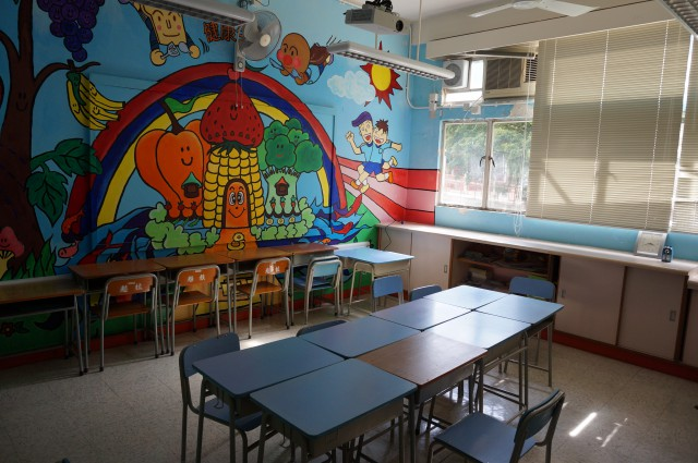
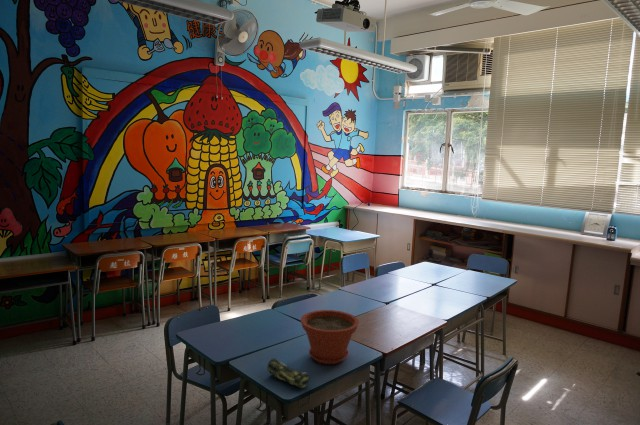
+ pencil case (288, 373)
+ plant pot (329, 338)
